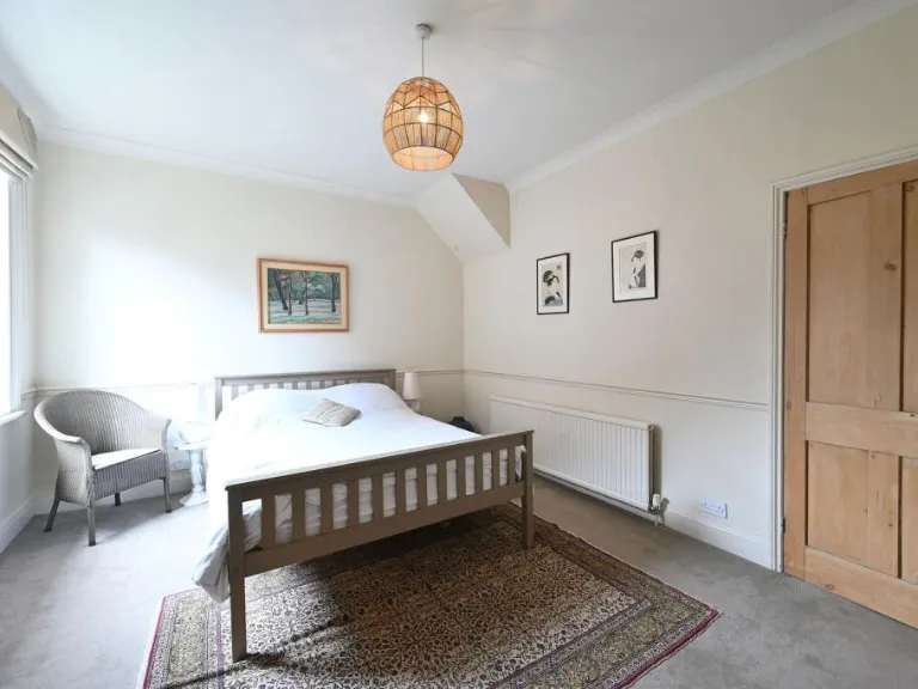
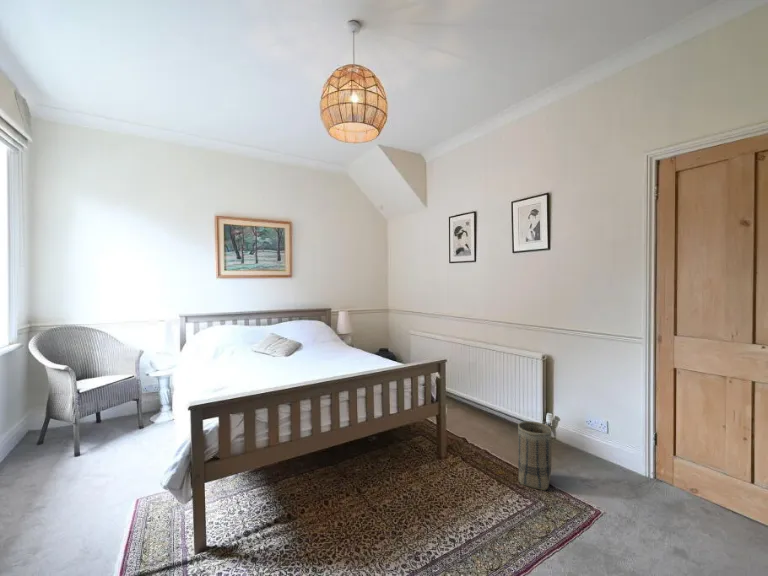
+ basket (534, 454)
